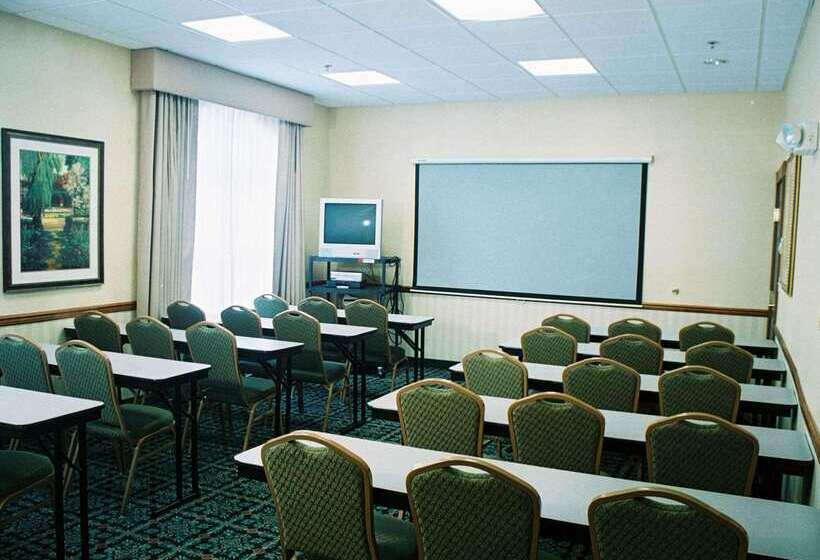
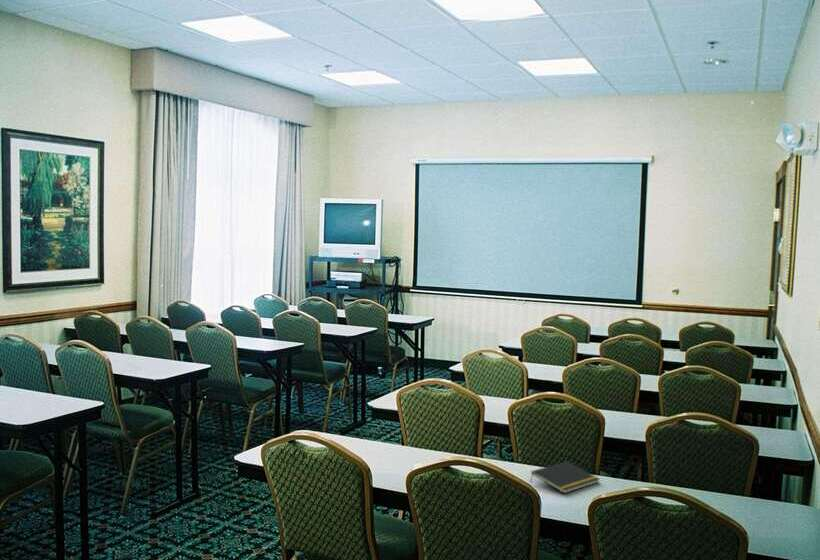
+ notepad (565, 476)
